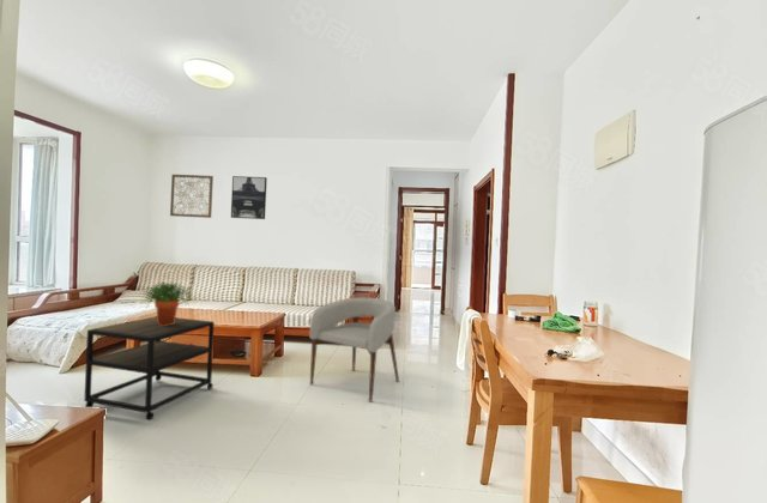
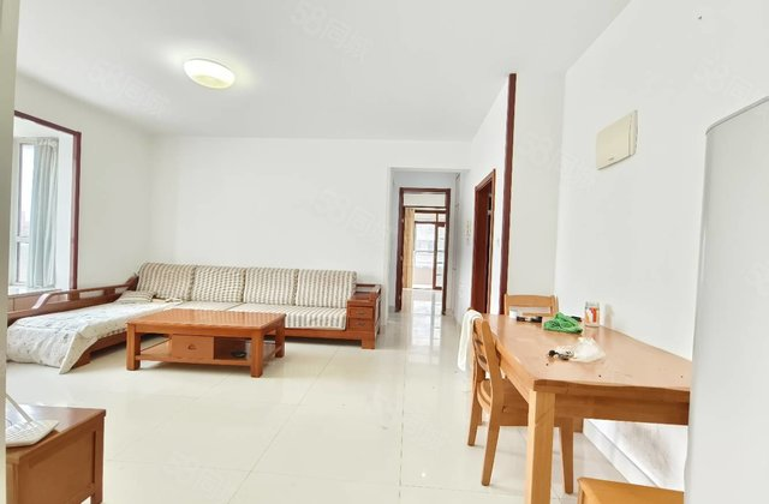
- side table (155, 360)
- armchair (357, 343)
- wall art (193, 194)
- potted plant (167, 302)
- wall art (248, 198)
